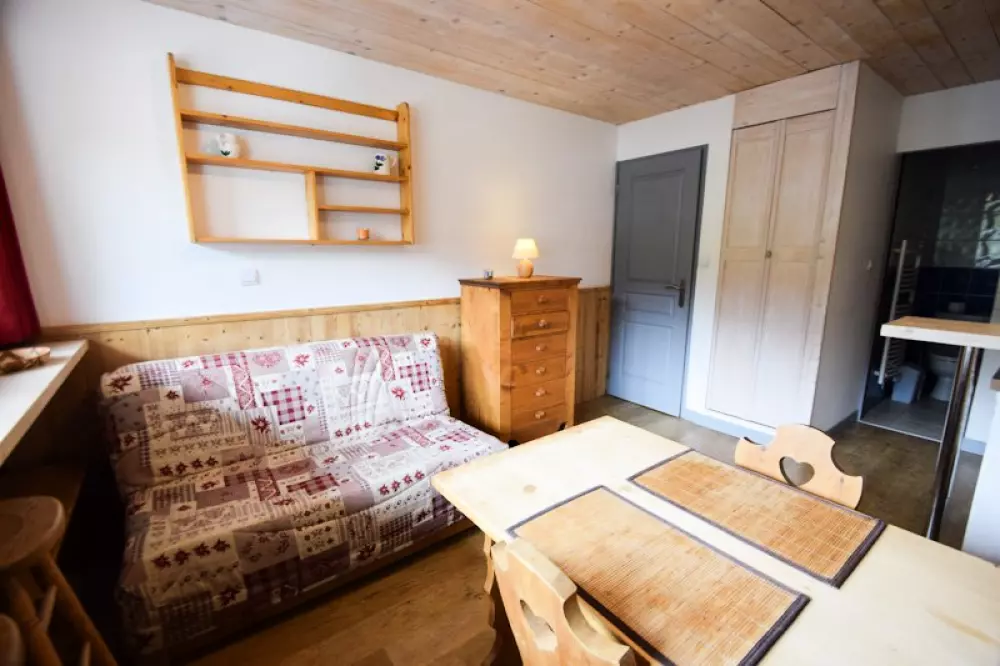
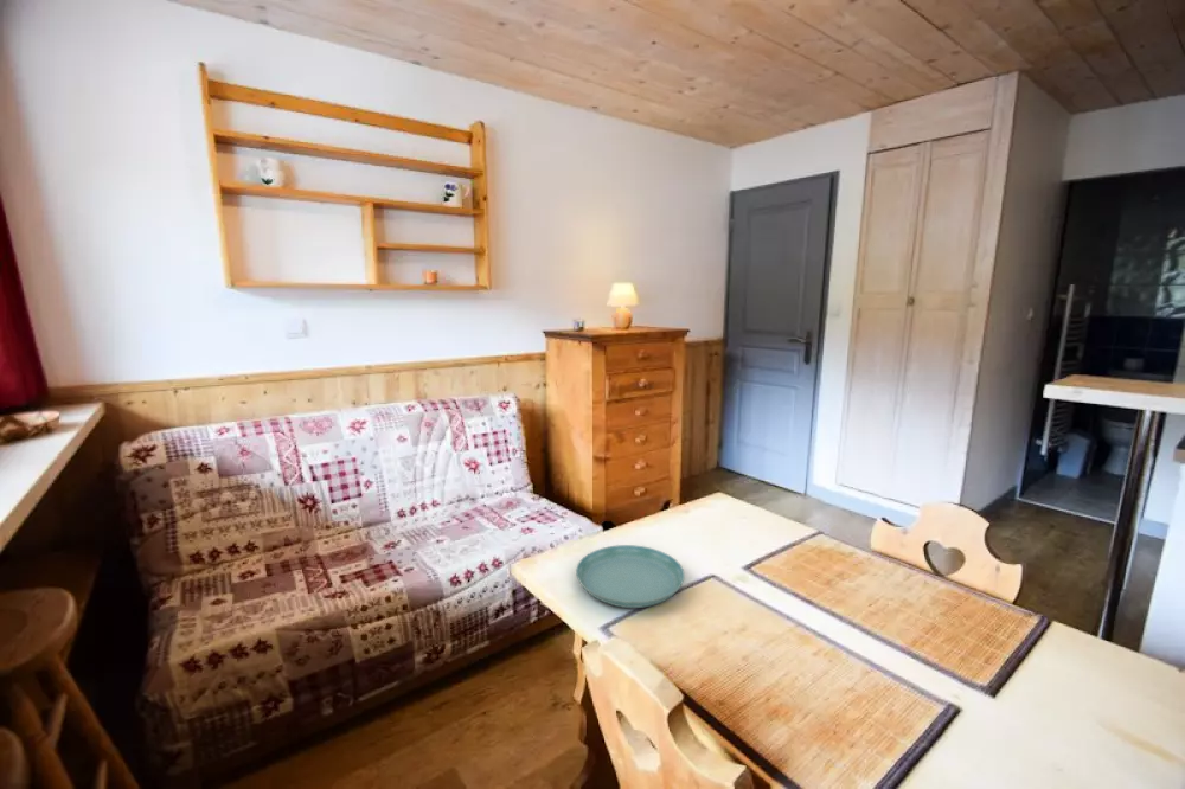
+ saucer (629, 576)
